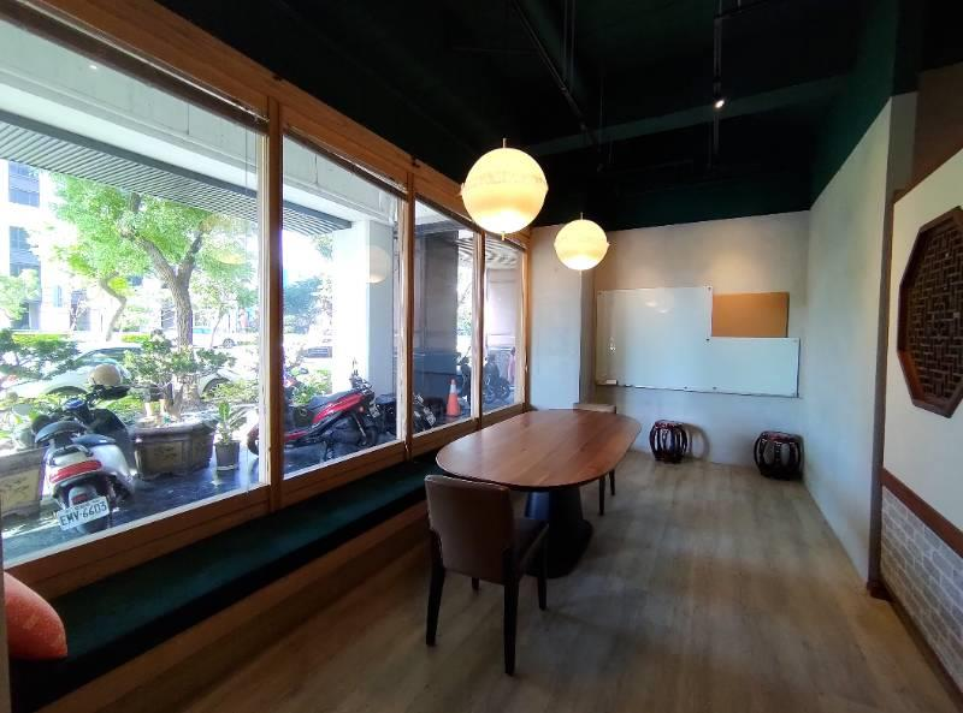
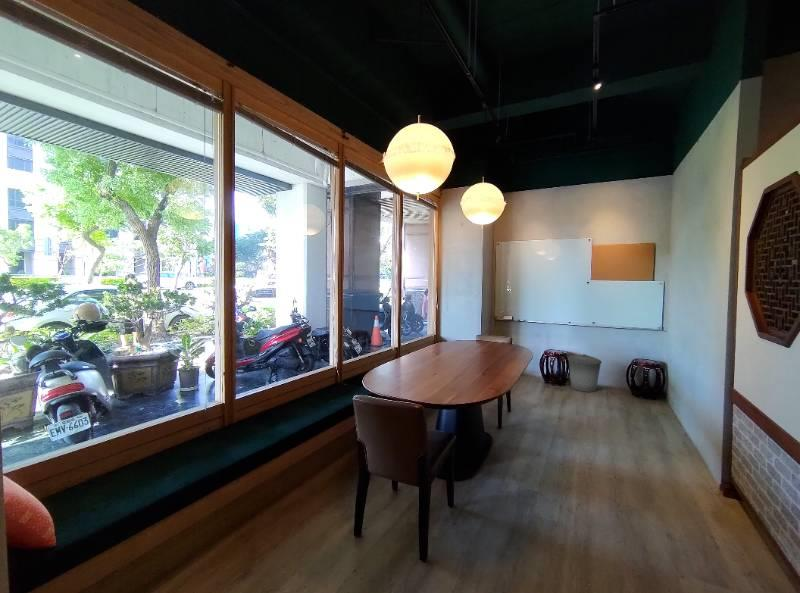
+ trash can (584, 371)
